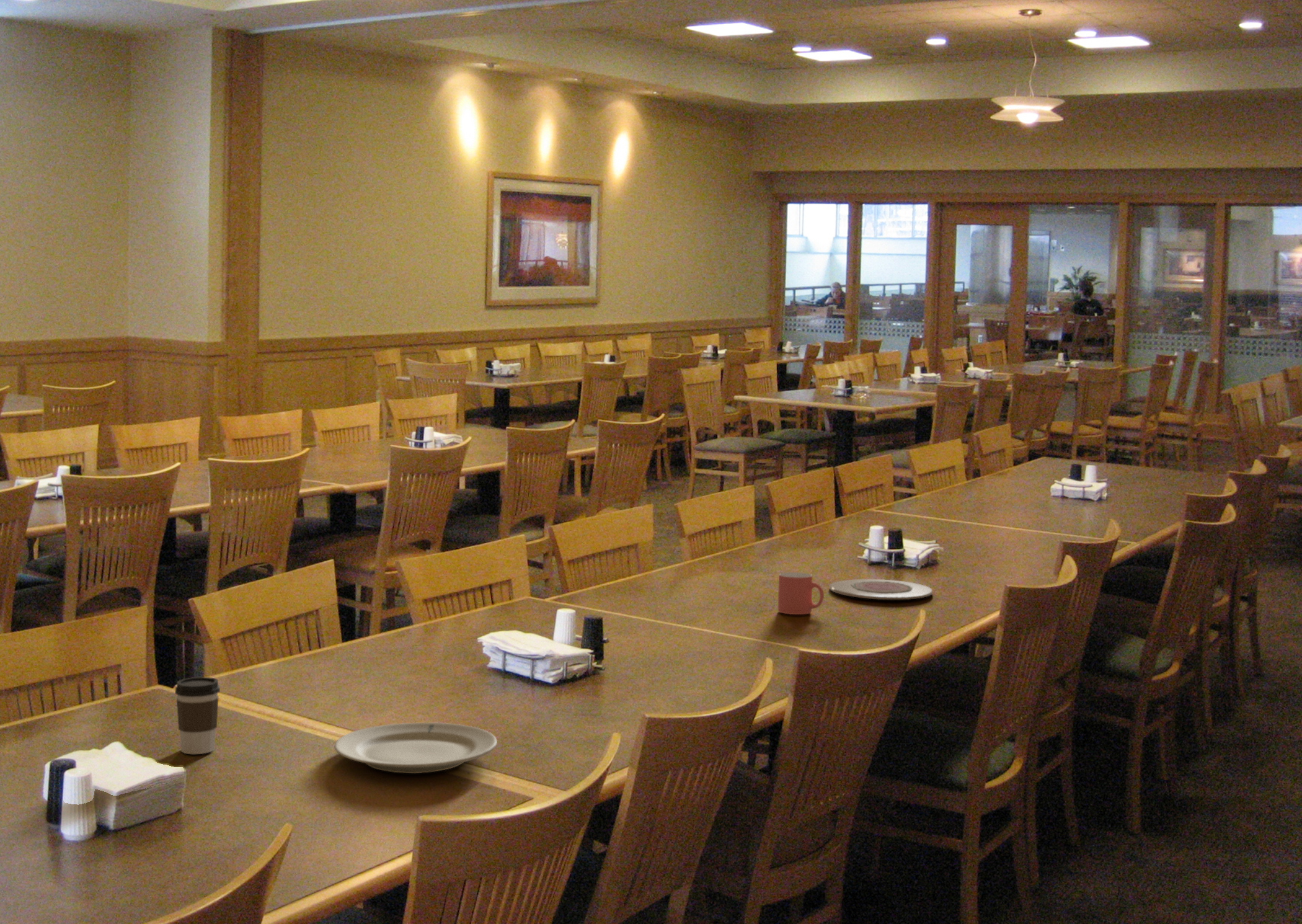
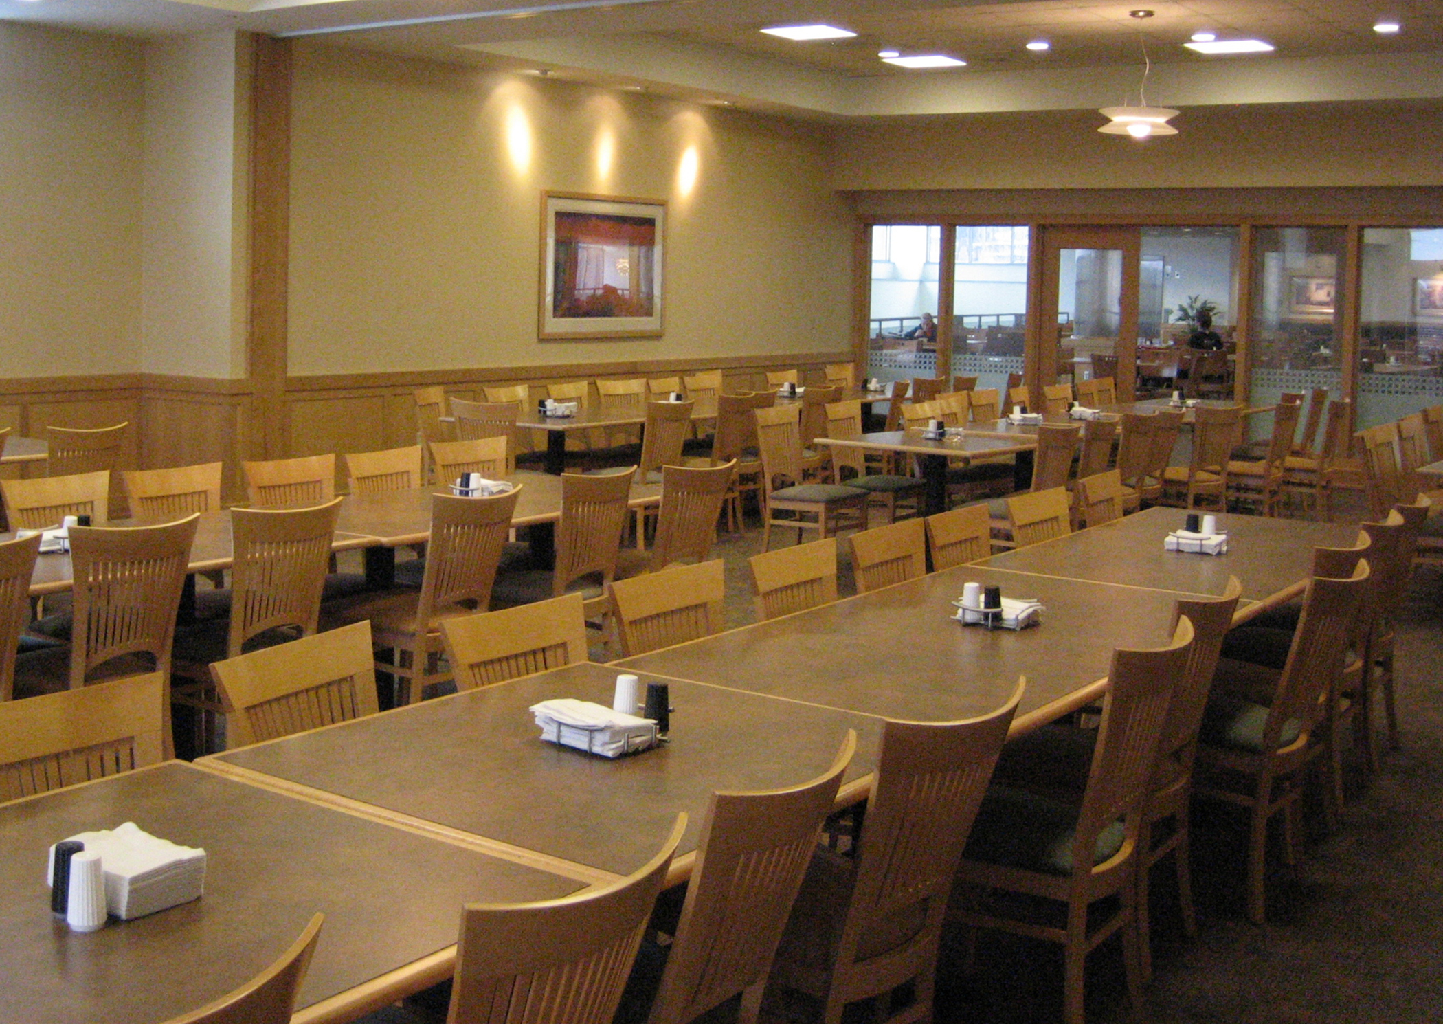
- mug (801, 594)
- coffee cup (198, 716)
- chinaware (416, 749)
- plate (880, 588)
